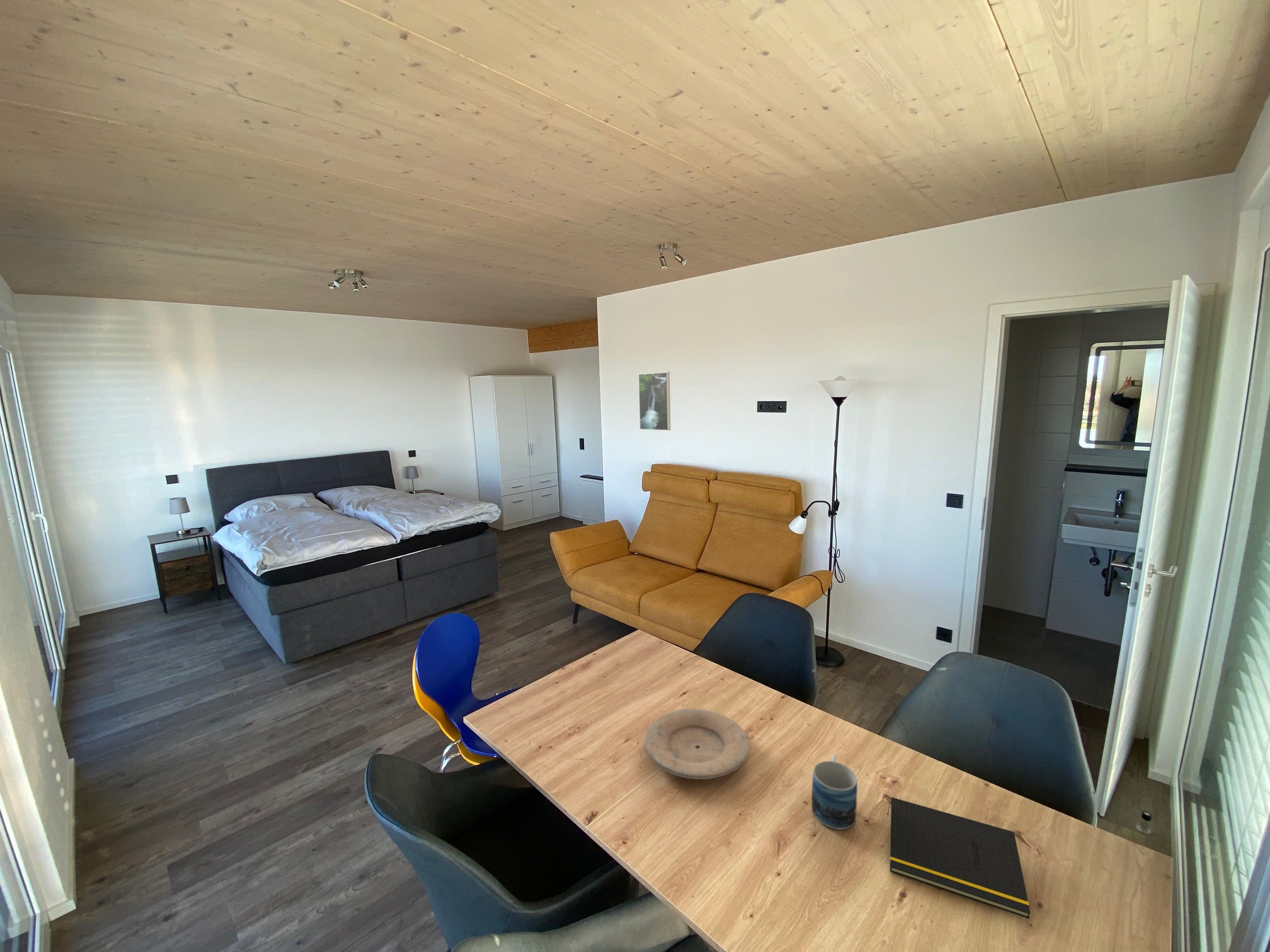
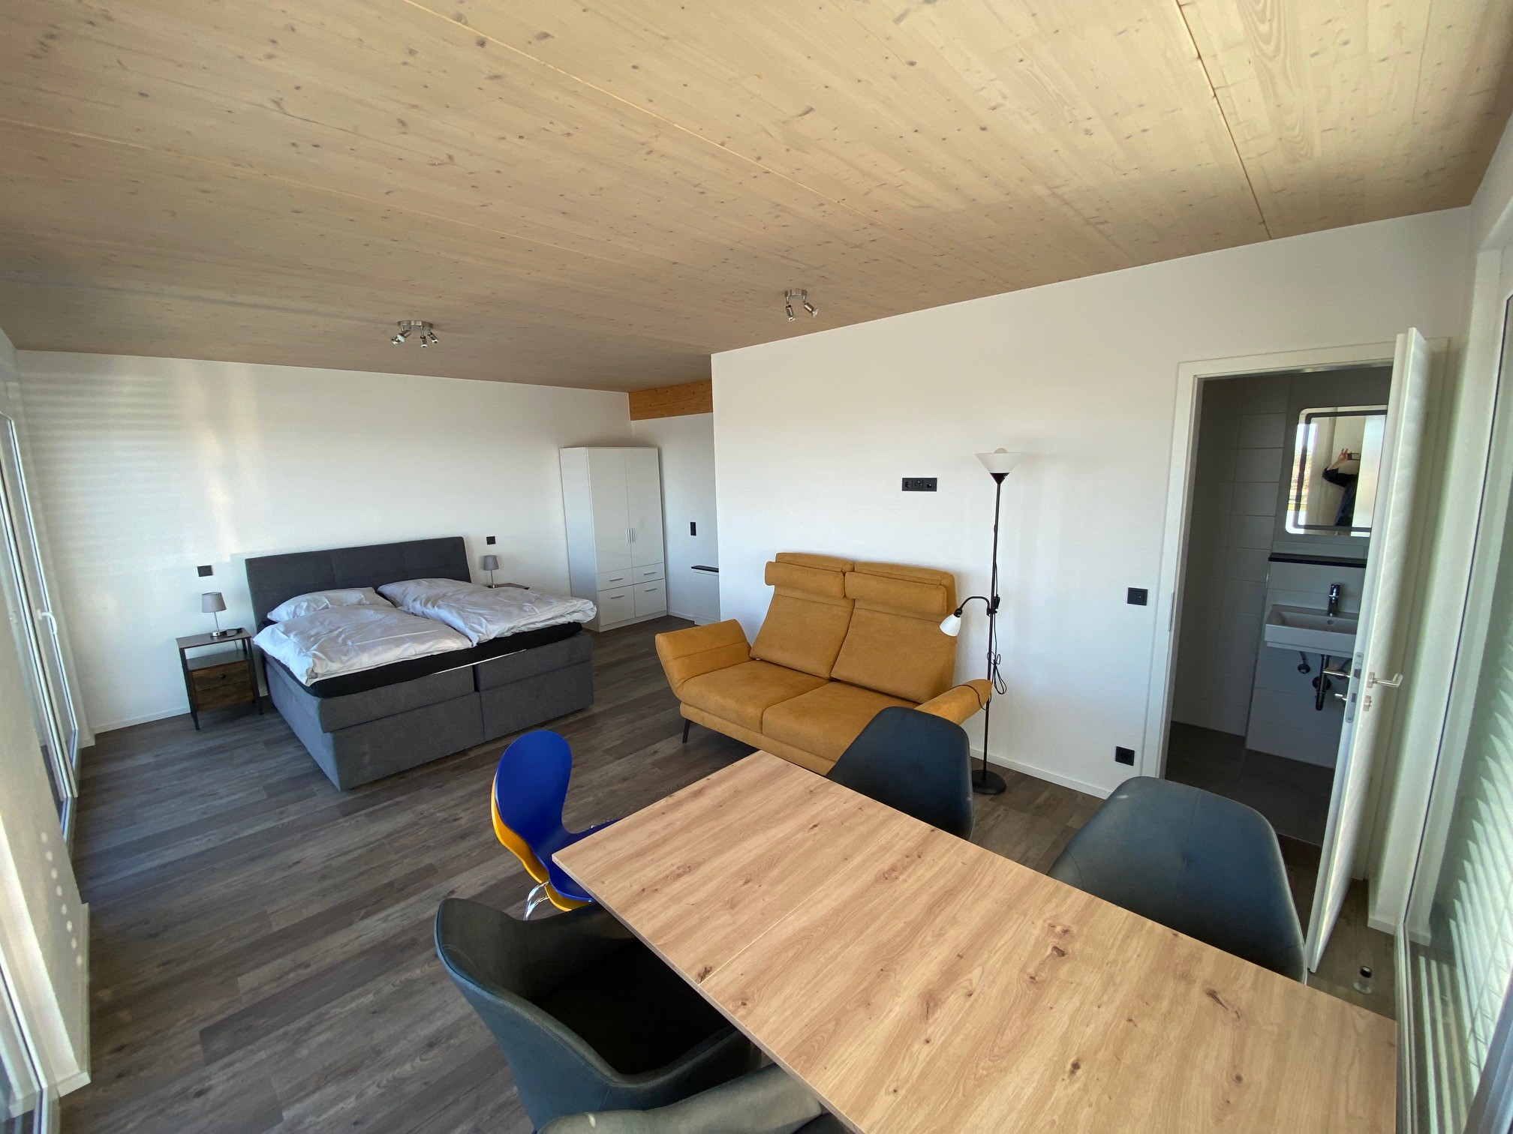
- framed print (654, 402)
- notepad (952, 851)
- plate (696, 744)
- mug (833, 787)
